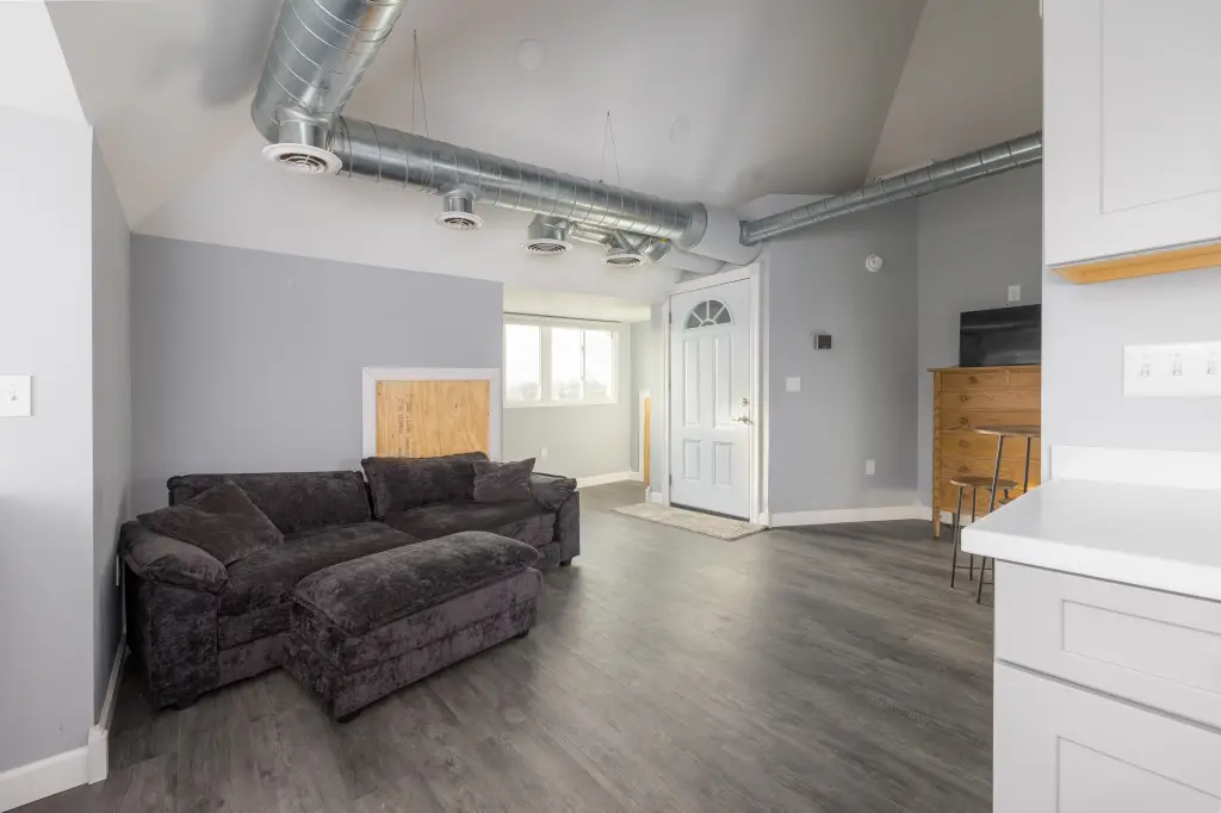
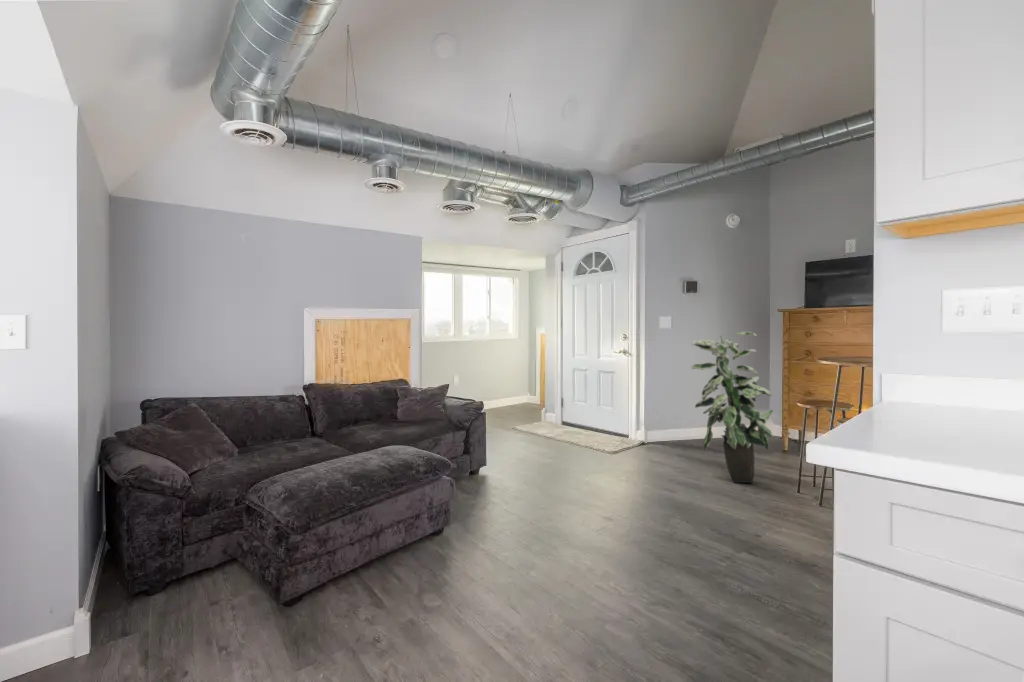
+ indoor plant (734, 406)
